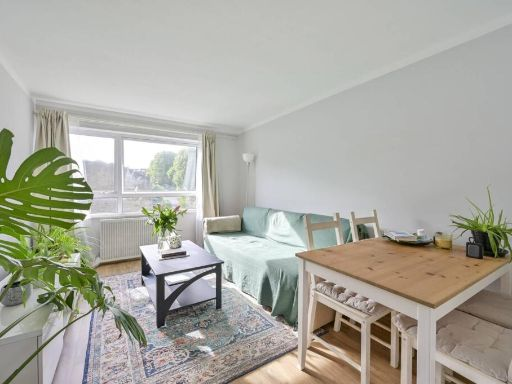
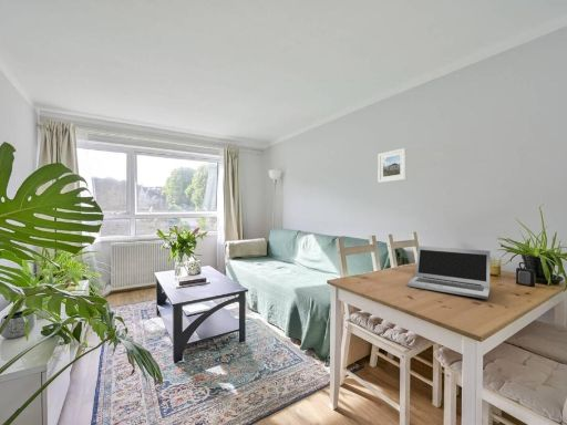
+ laptop (447, 268)
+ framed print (391, 166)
